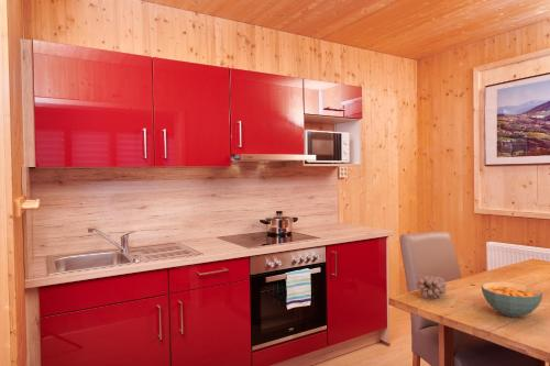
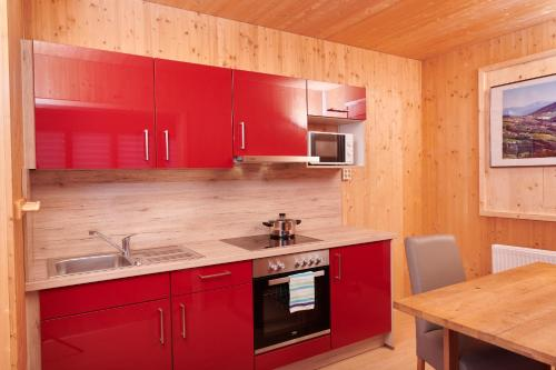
- cereal bowl (510, 301)
- fruit (433, 285)
